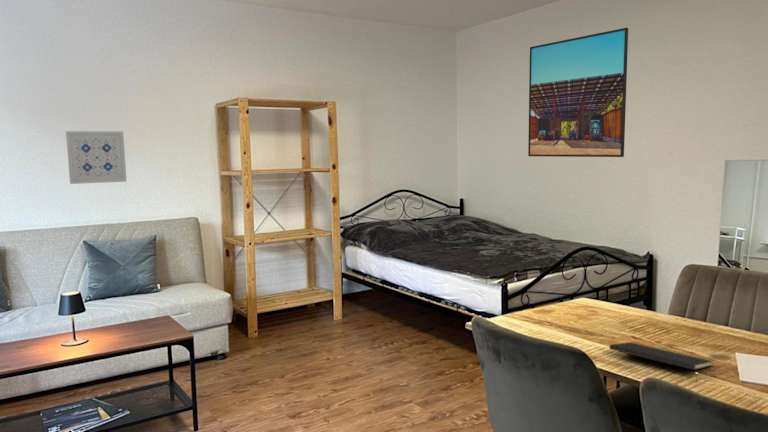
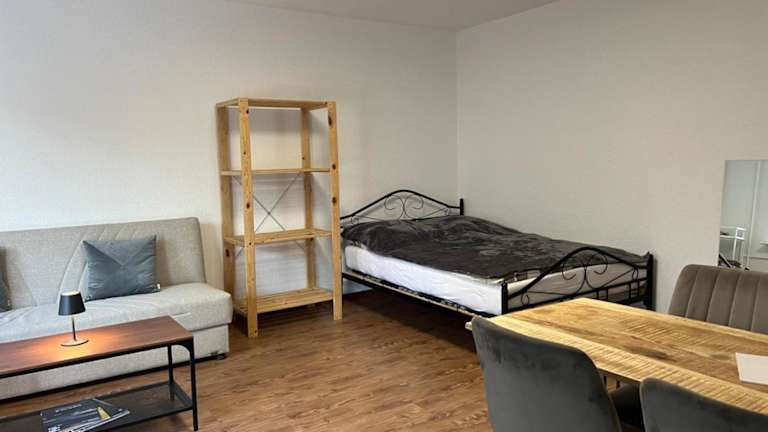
- notepad (660, 354)
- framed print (573, 98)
- wall art (97, 157)
